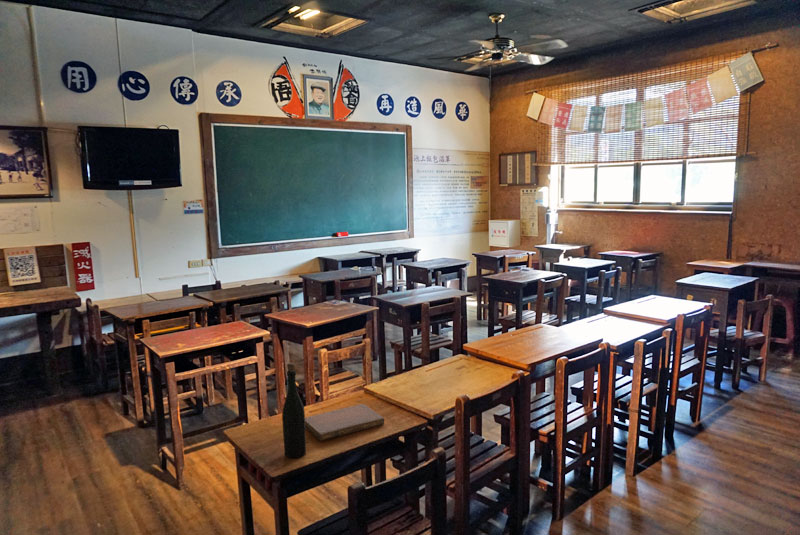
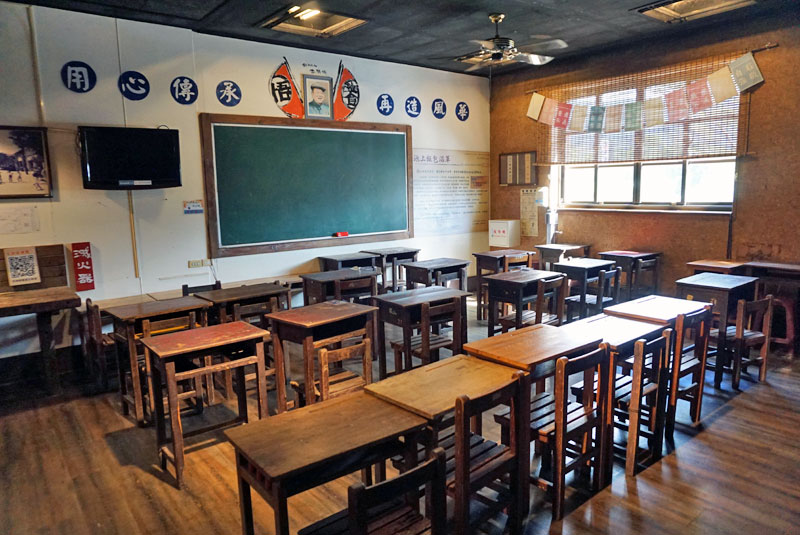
- bottle (293, 409)
- notebook (343, 421)
